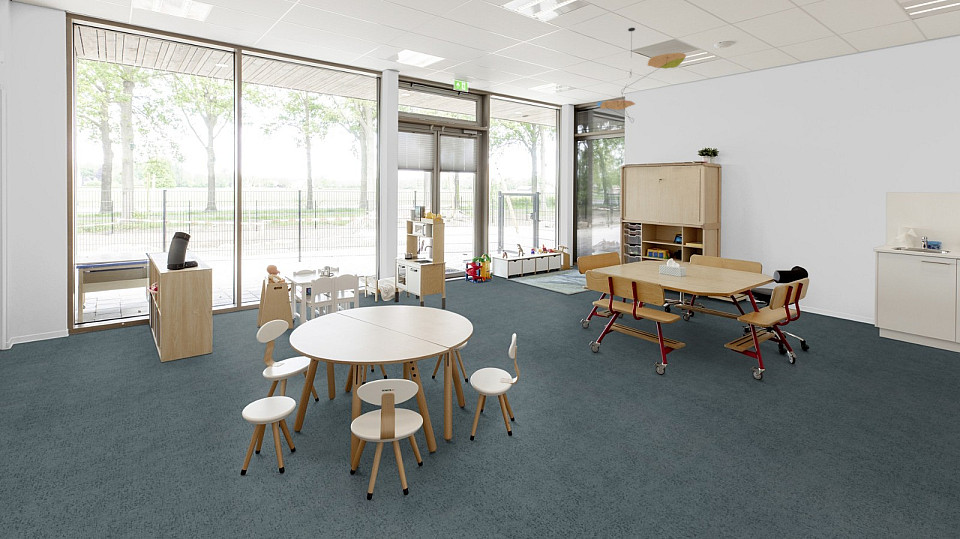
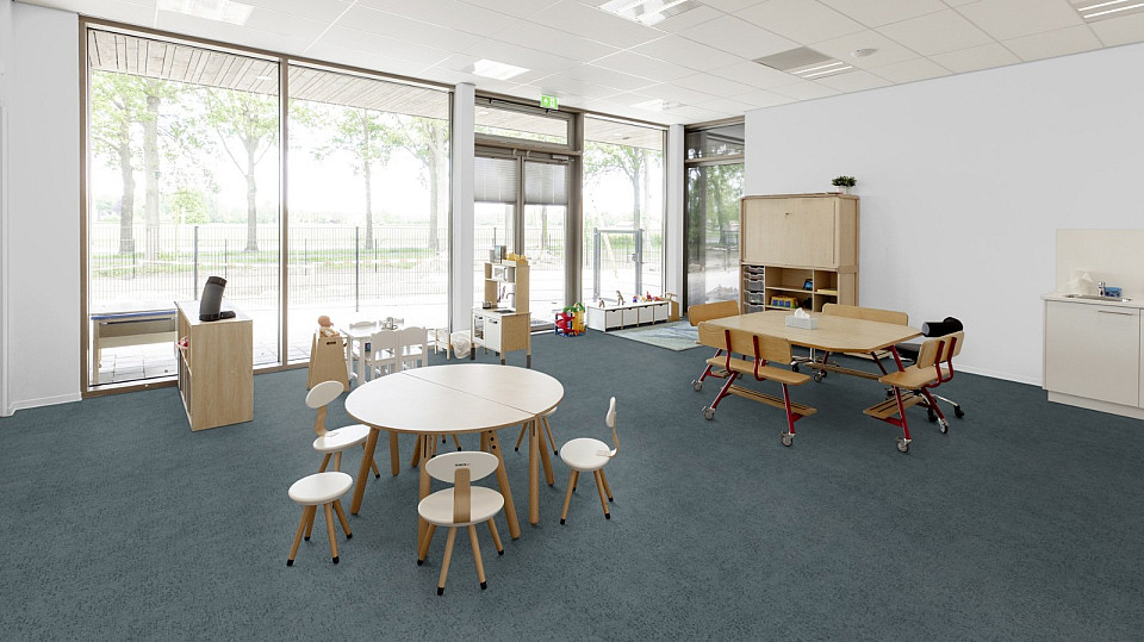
- ceiling mobile (639, 79)
